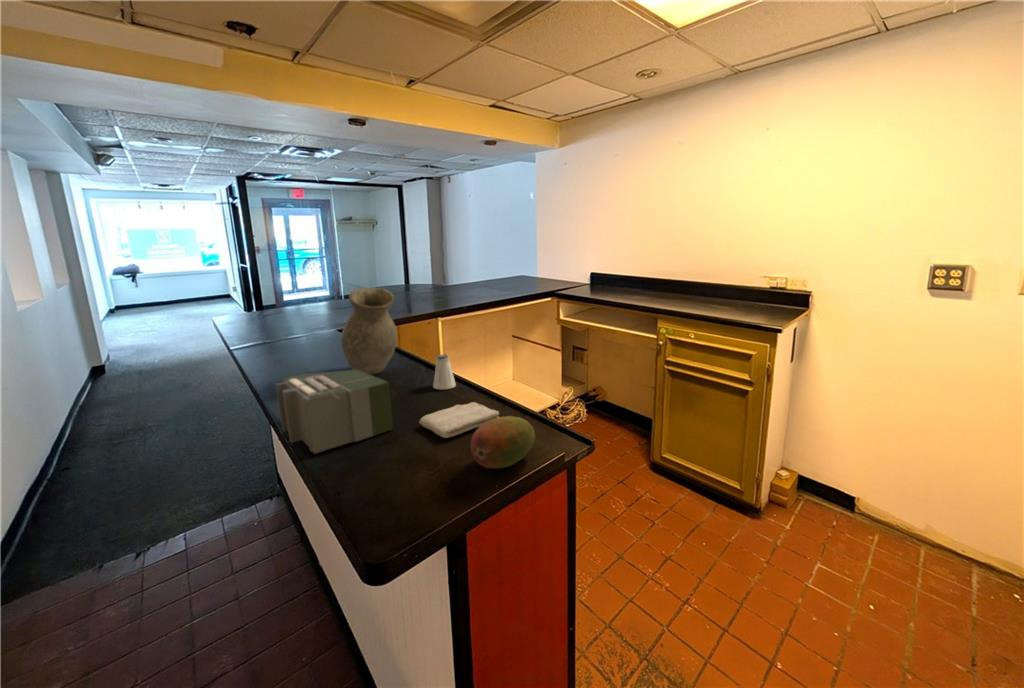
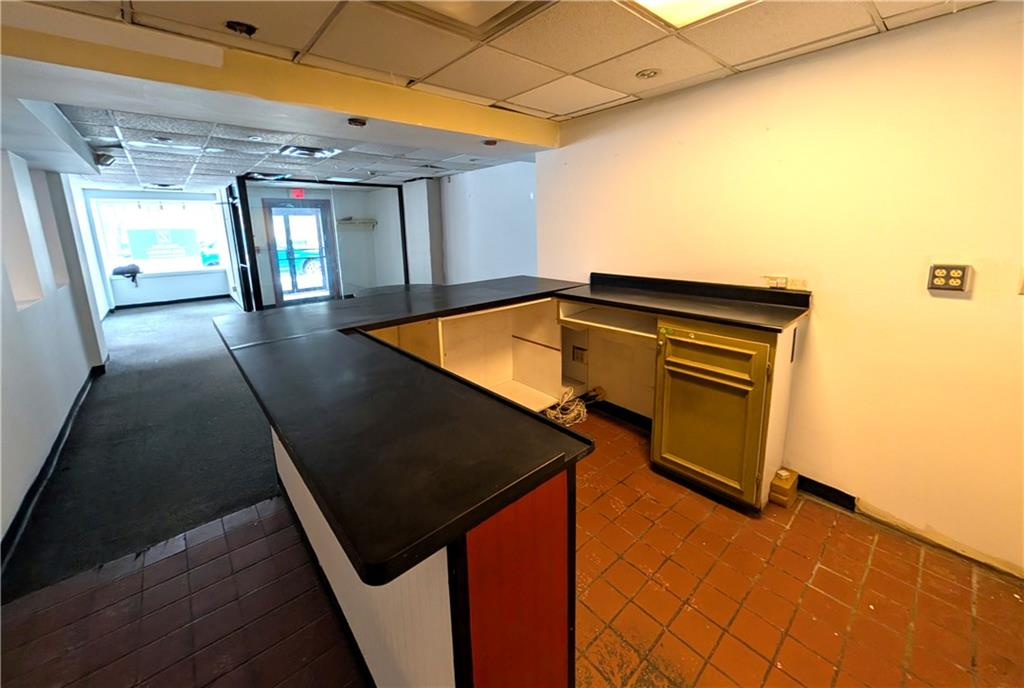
- fruit (503, 440)
- vase (370, 332)
- washcloth (461, 418)
- toaster (333, 404)
- saltshaker (443, 370)
